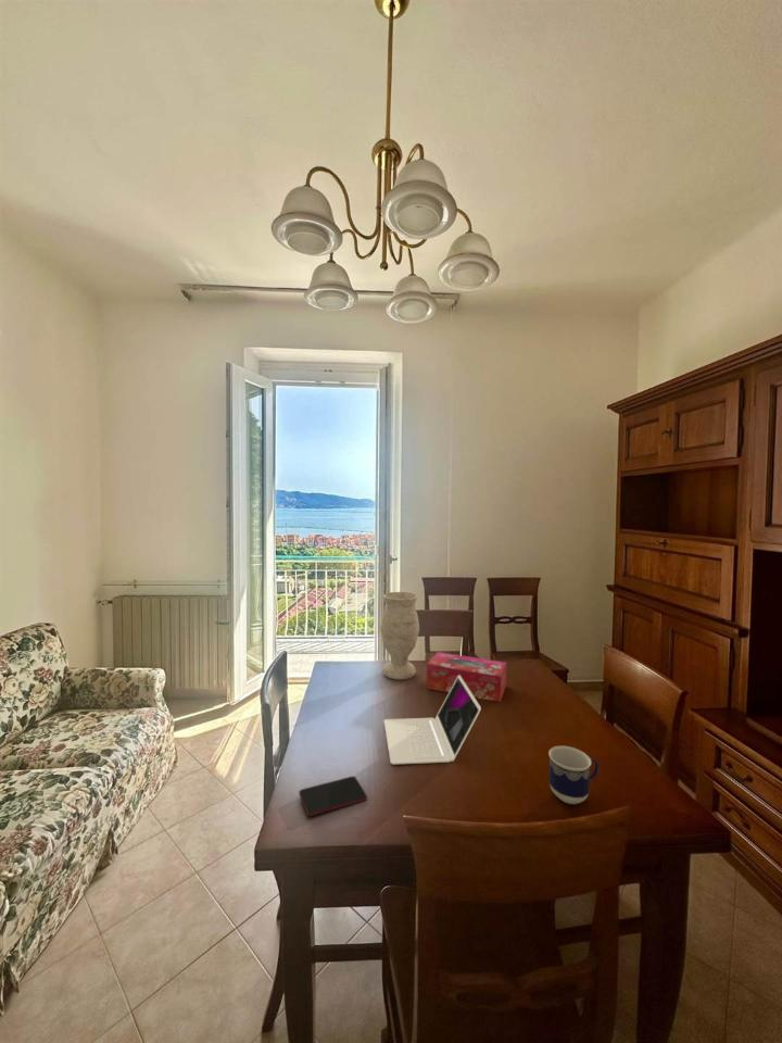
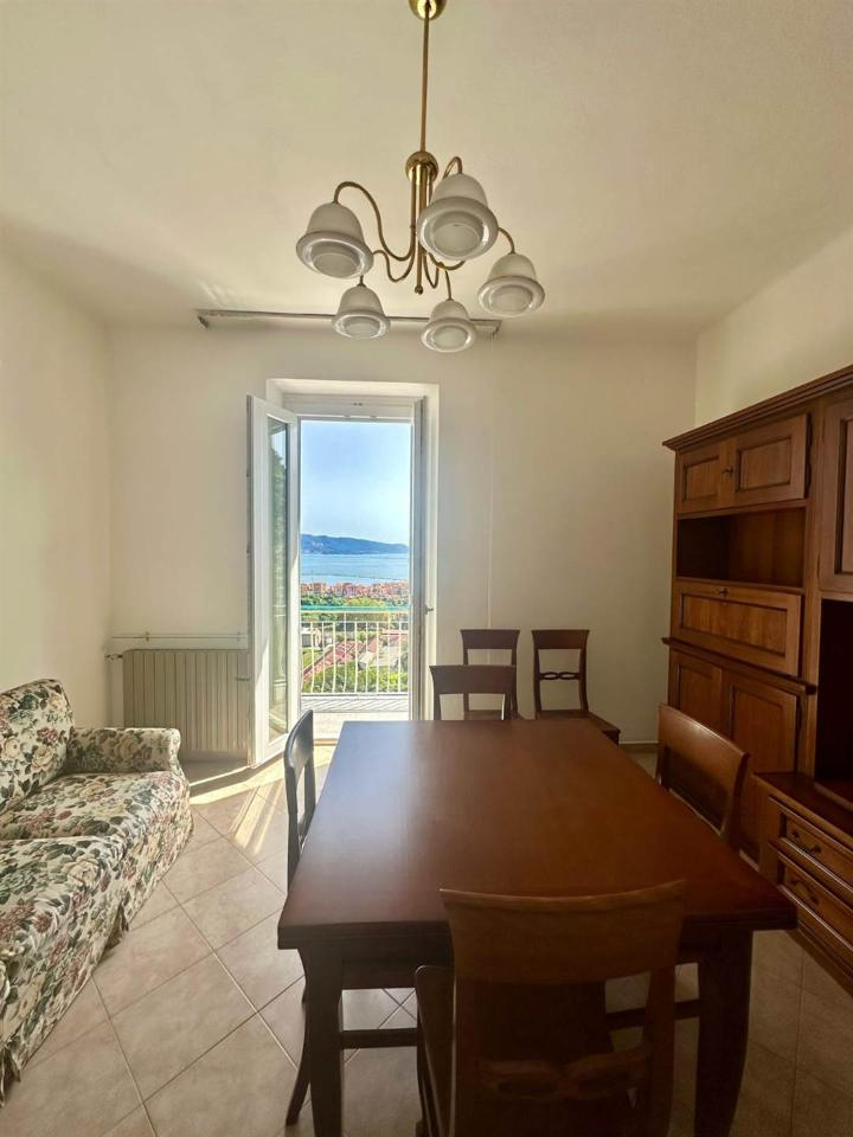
- laptop (428, 718)
- tissue box (466, 675)
- smartphone (332, 794)
- vase (400, 634)
- cup (575, 776)
